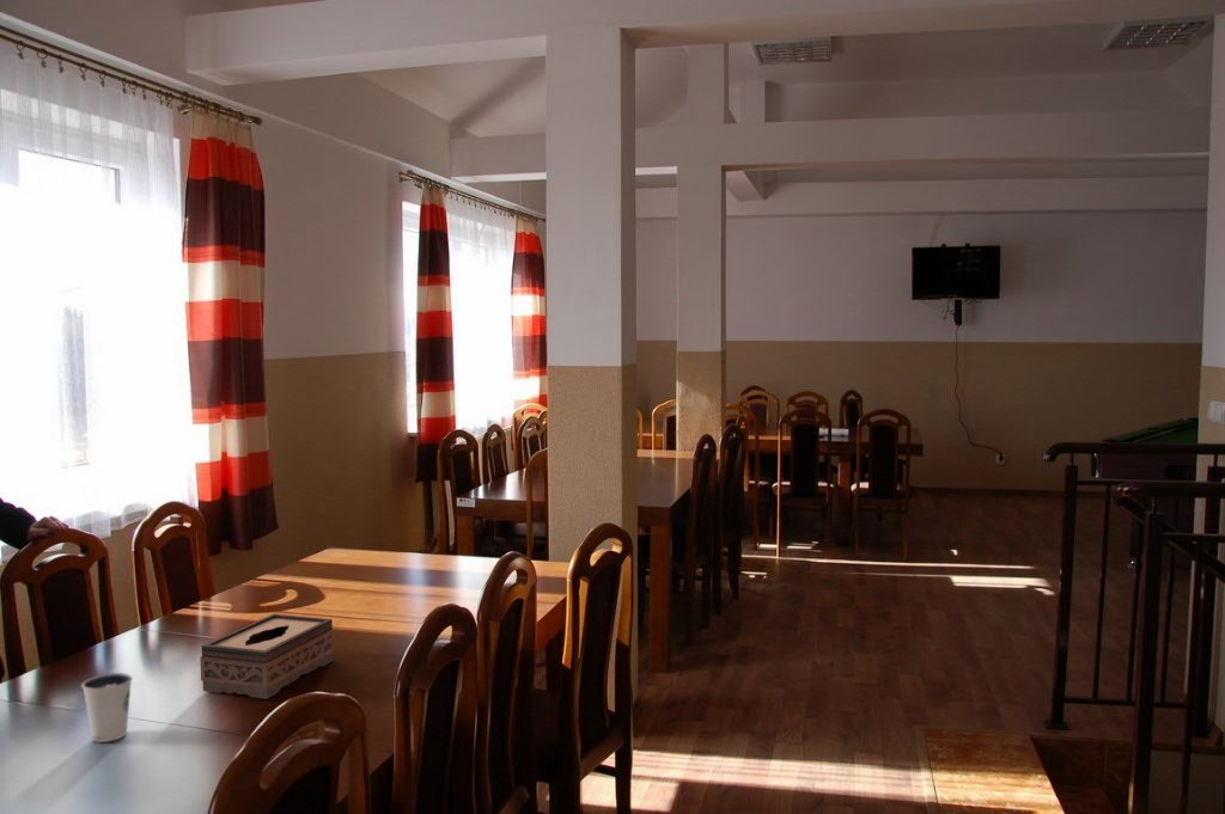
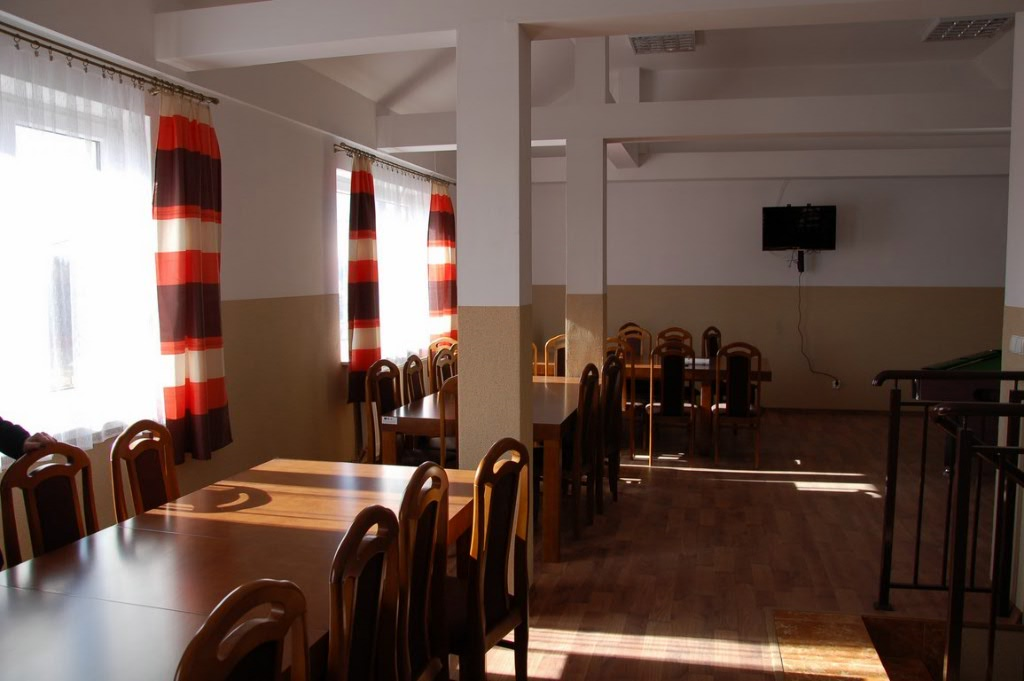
- tissue box (270, 653)
- dixie cup (108, 708)
